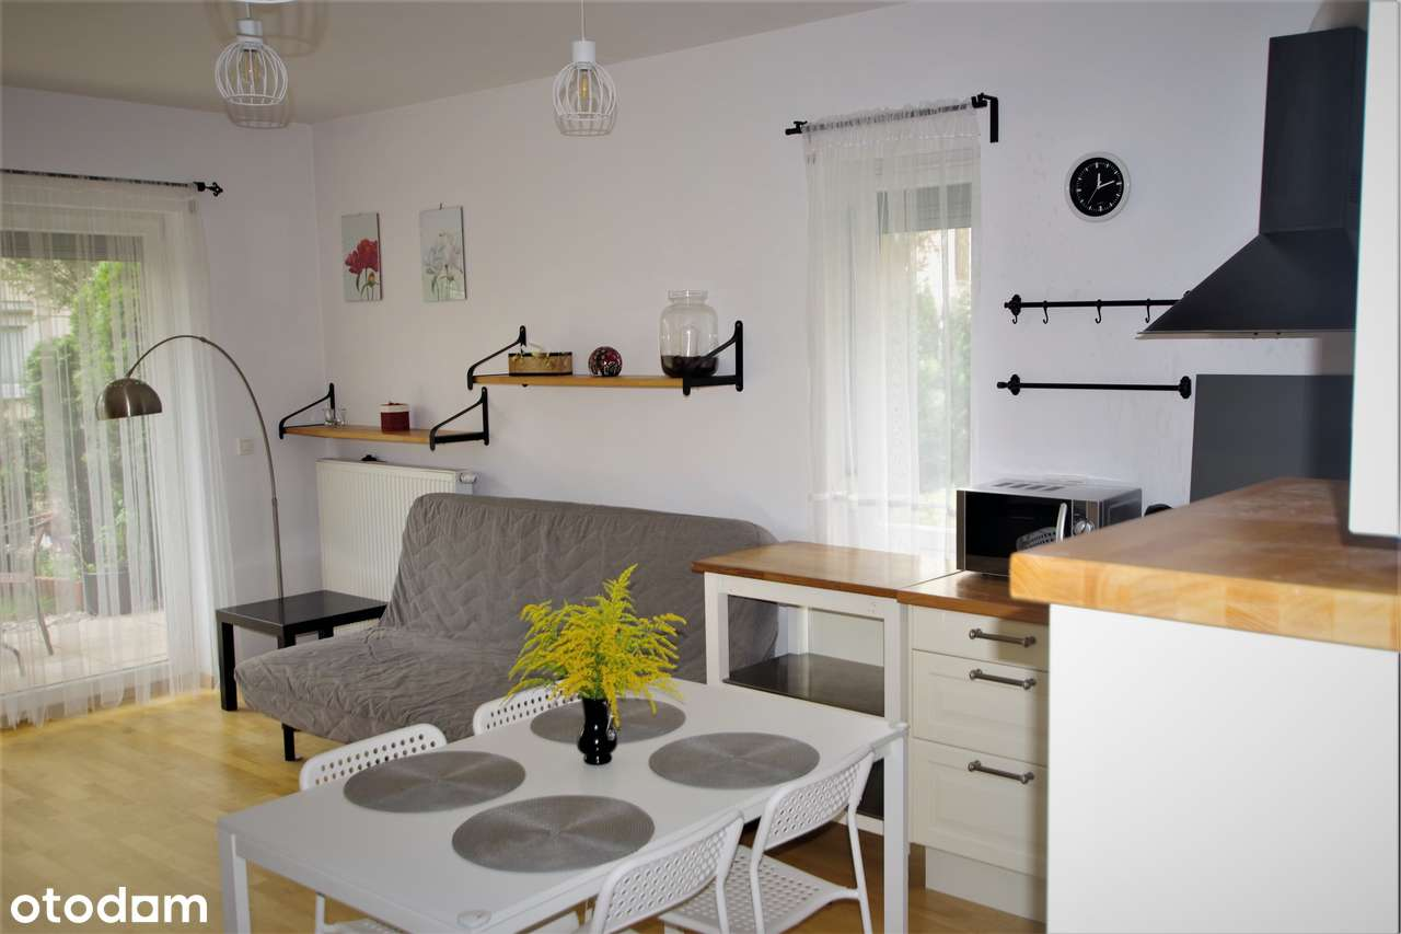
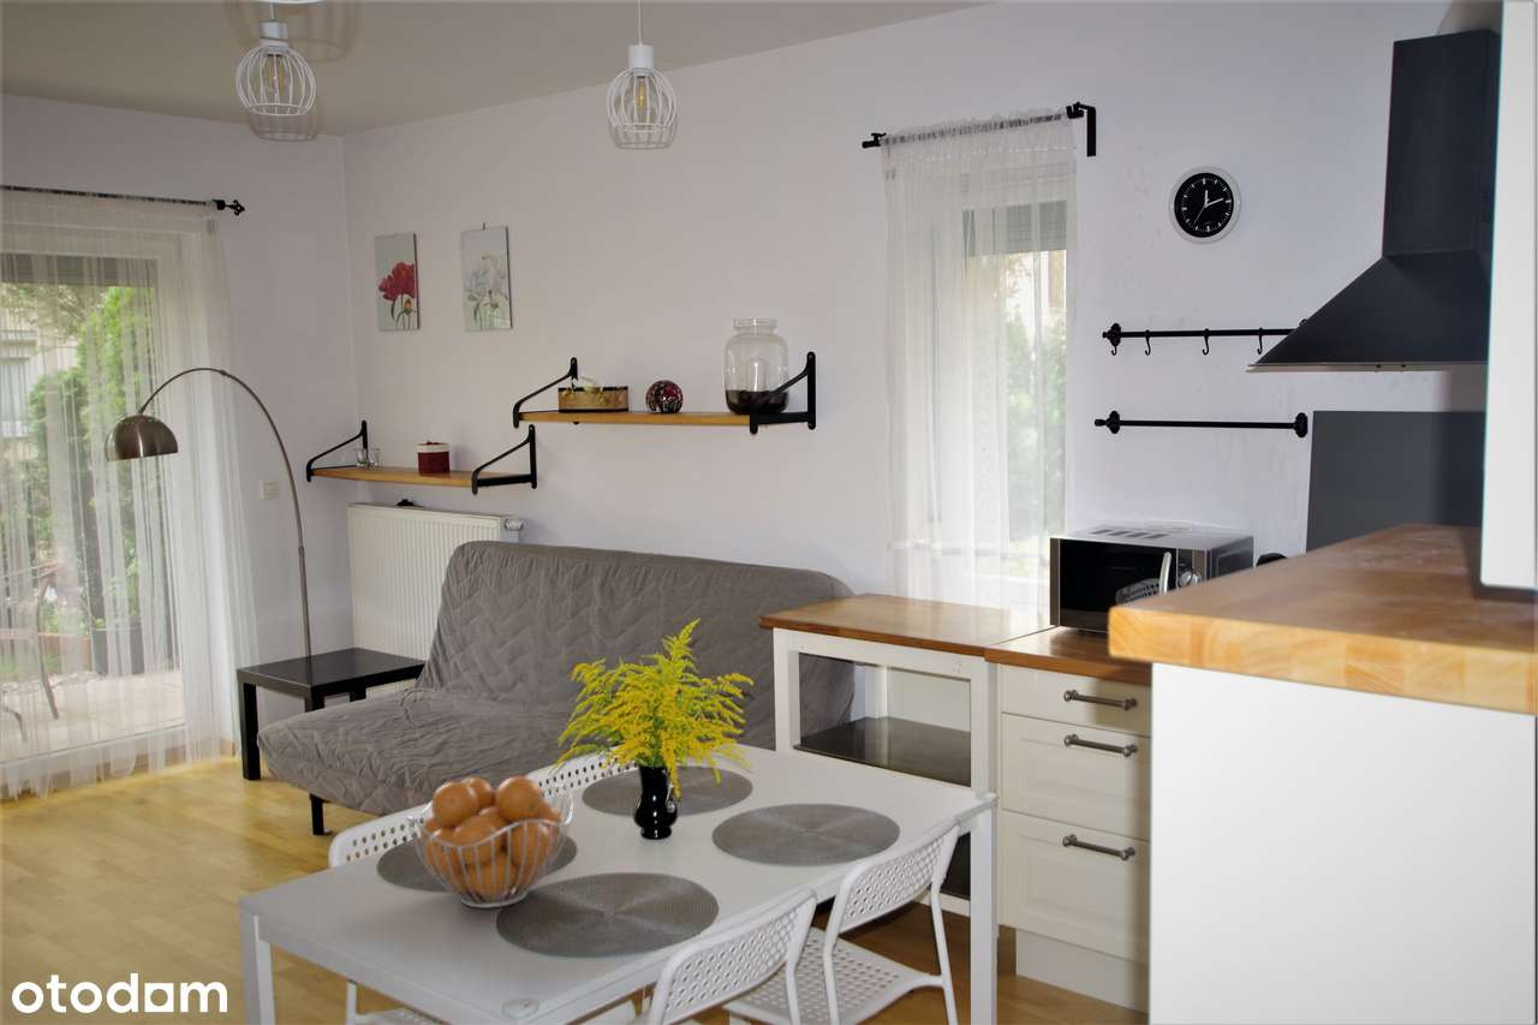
+ fruit basket (491, 836)
